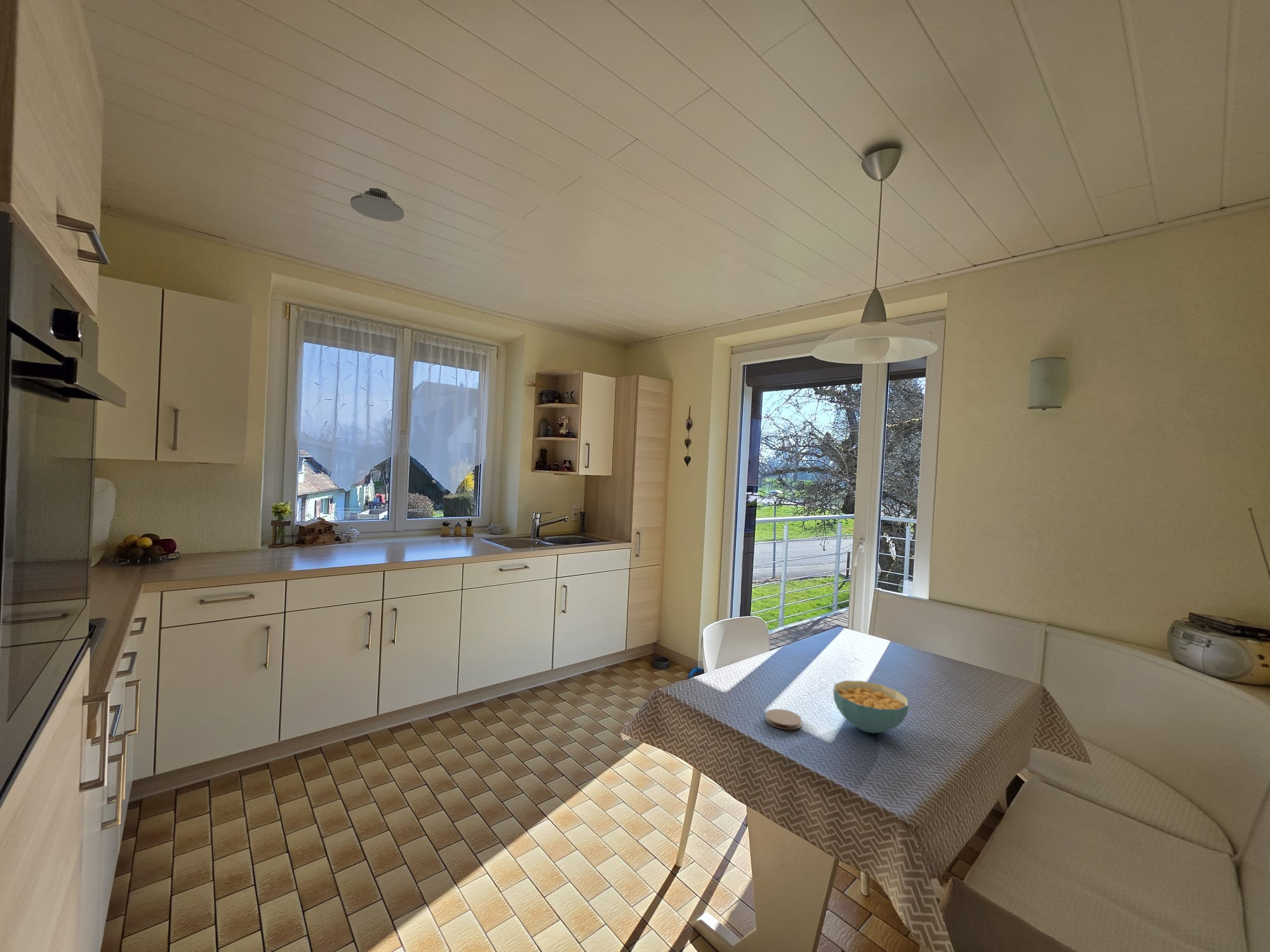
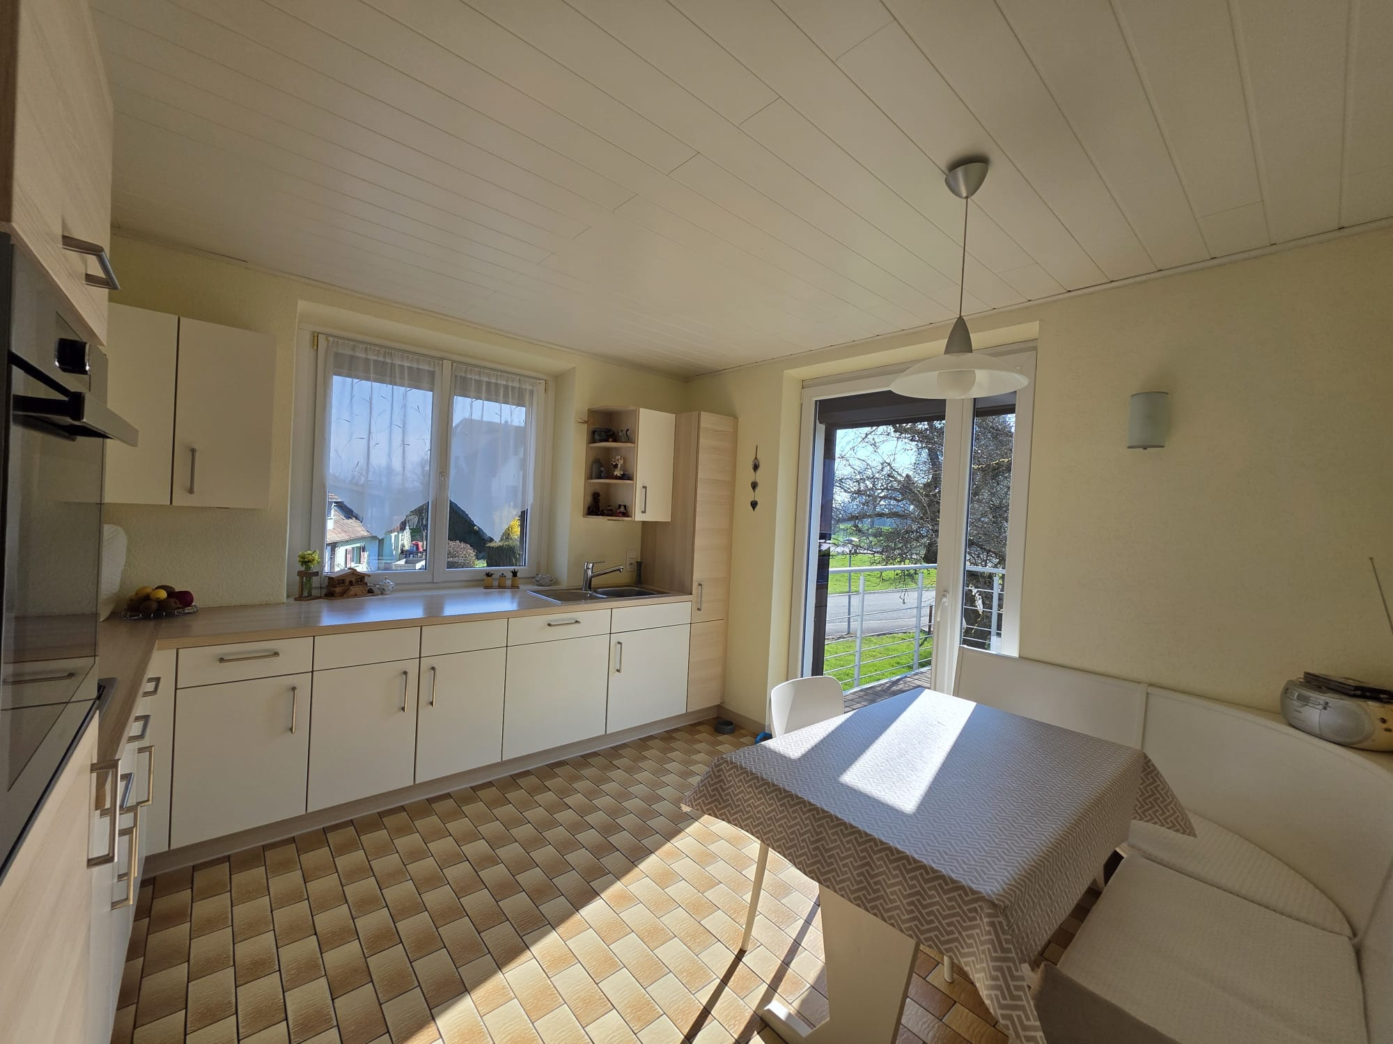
- cereal bowl (869, 711)
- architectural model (378, 199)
- coaster (783, 719)
